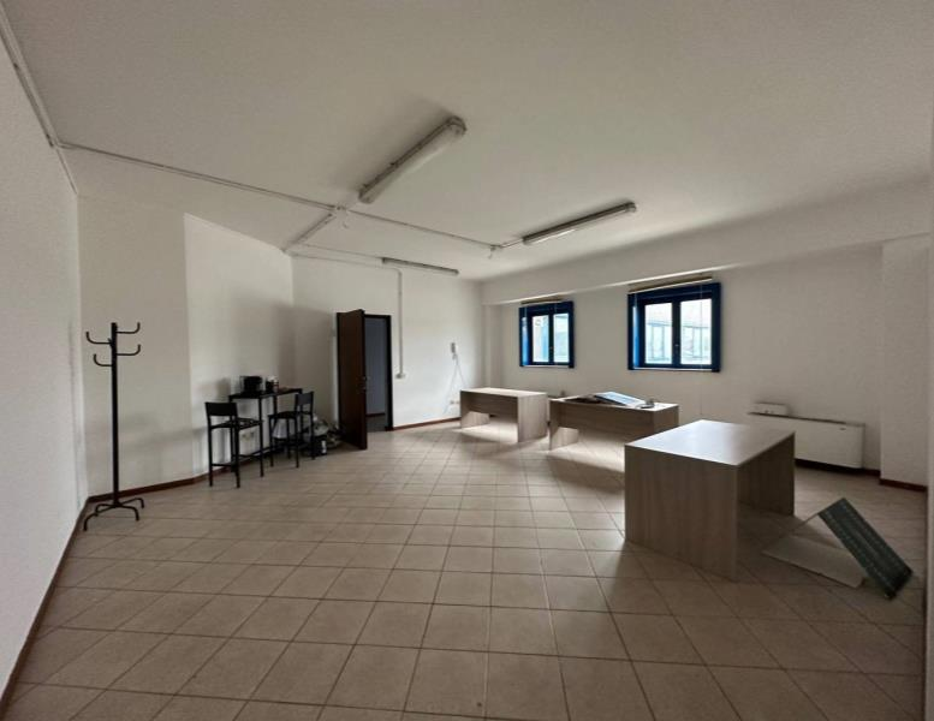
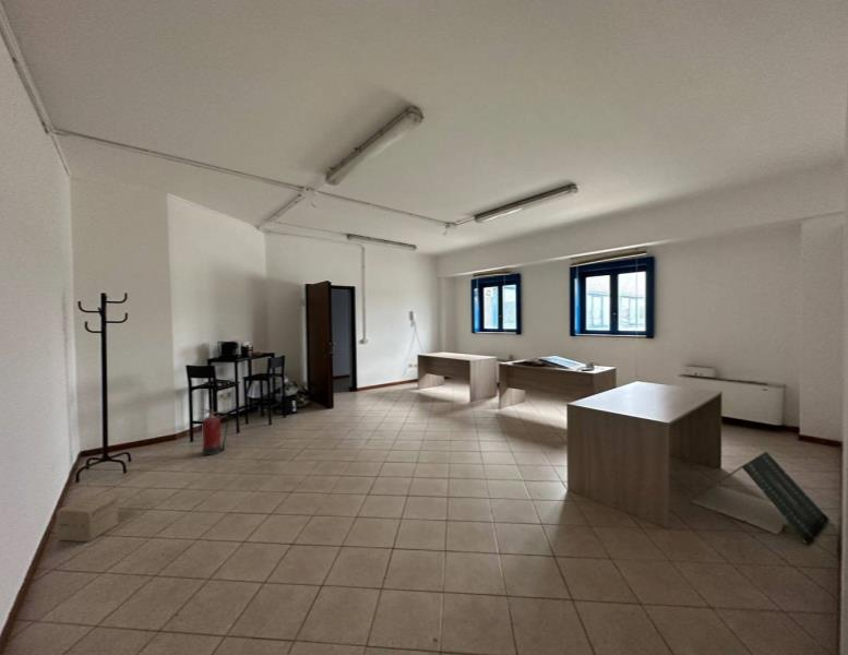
+ fire extinguisher (214, 429)
+ cardboard box (88, 516)
